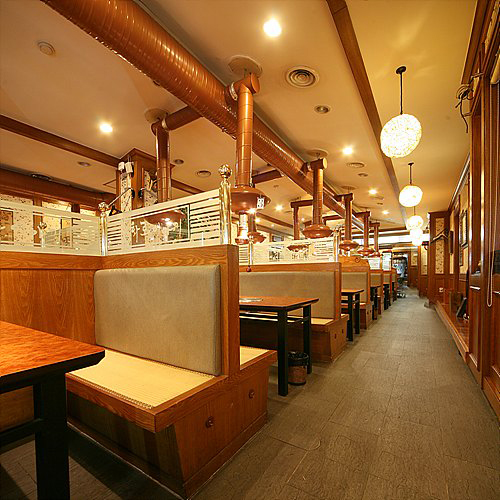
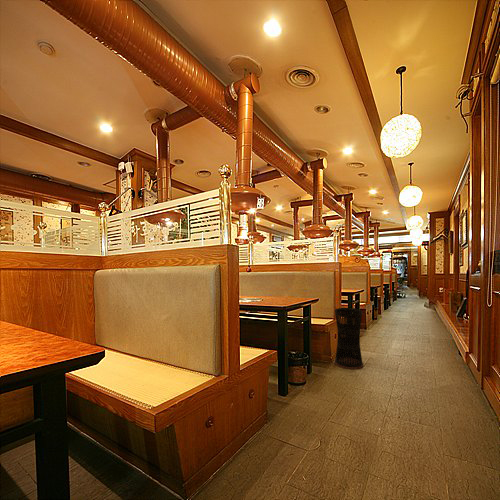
+ umbrella stand (348, 337)
